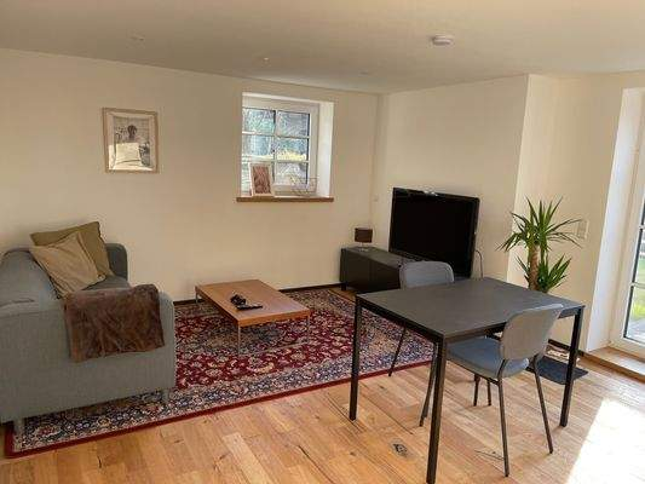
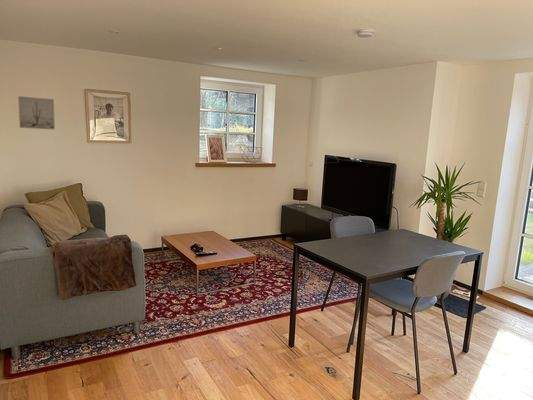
+ wall art (36, 113)
